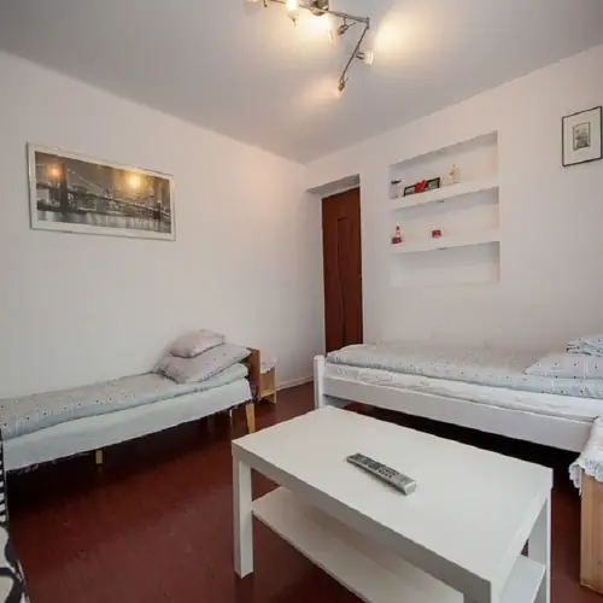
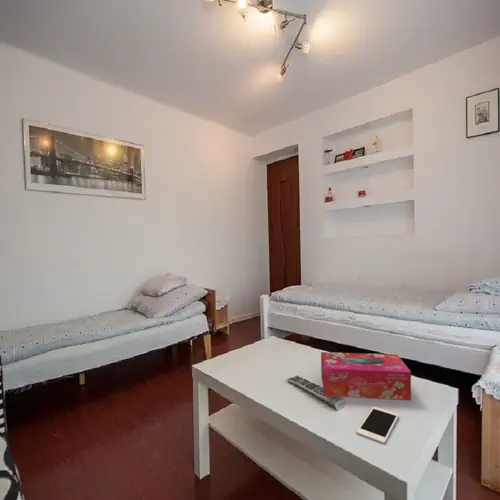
+ tissue box (362, 374)
+ cell phone (378, 423)
